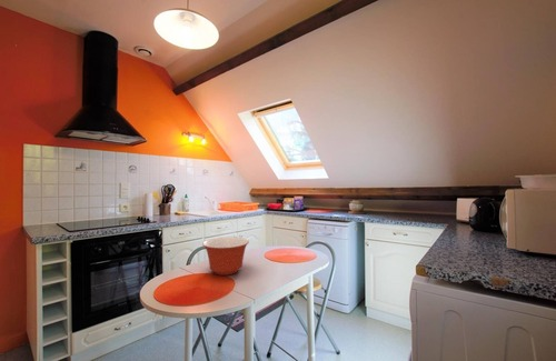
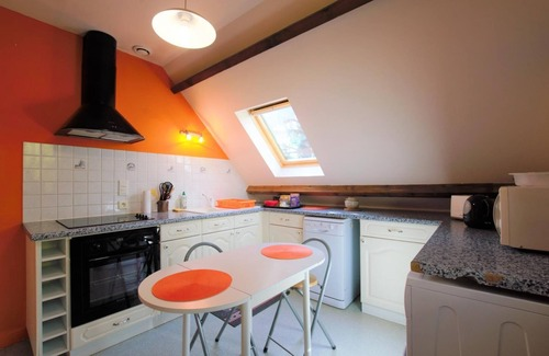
- mixing bowl (226, 255)
